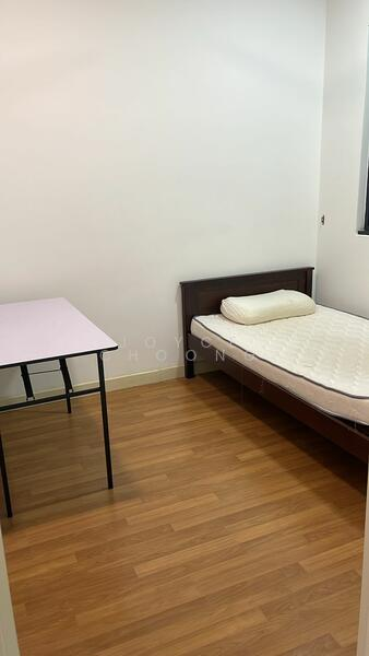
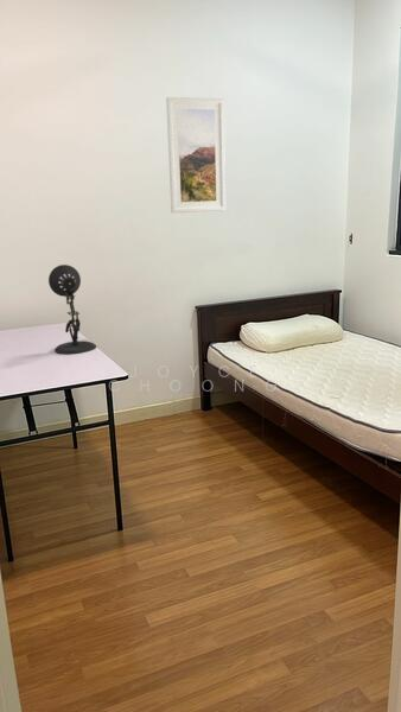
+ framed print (197, 155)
+ desk lamp (71, 307)
